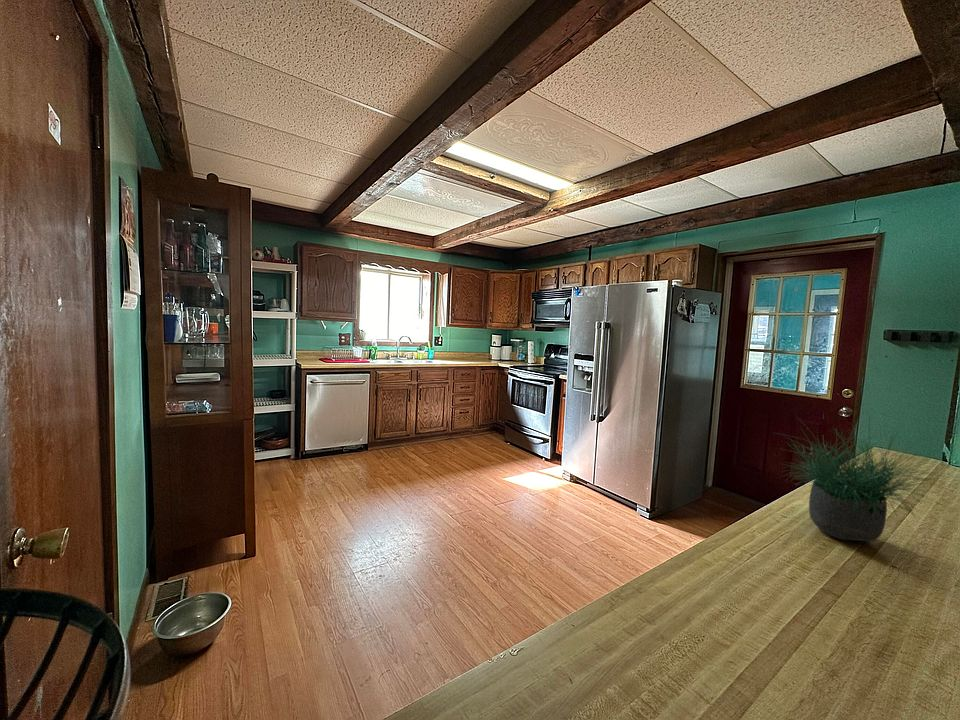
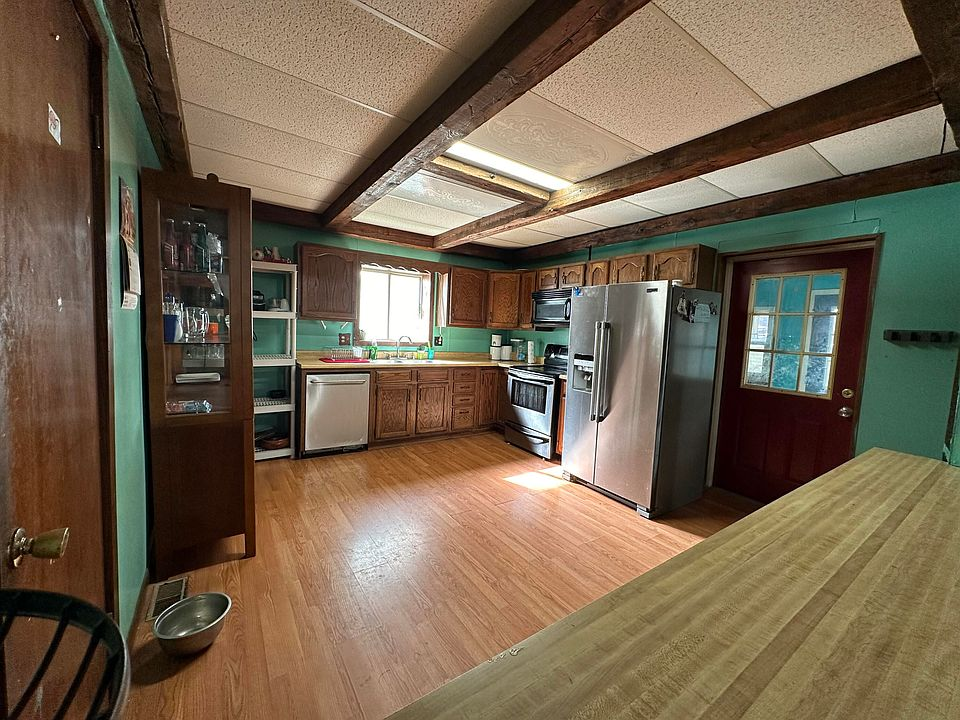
- potted plant (849, 471)
